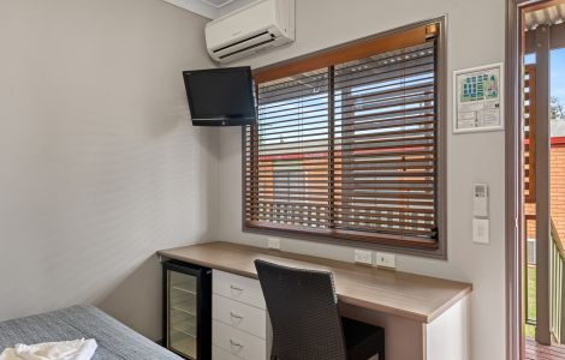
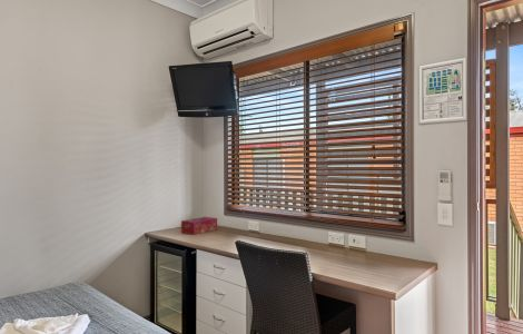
+ tissue box (199, 225)
